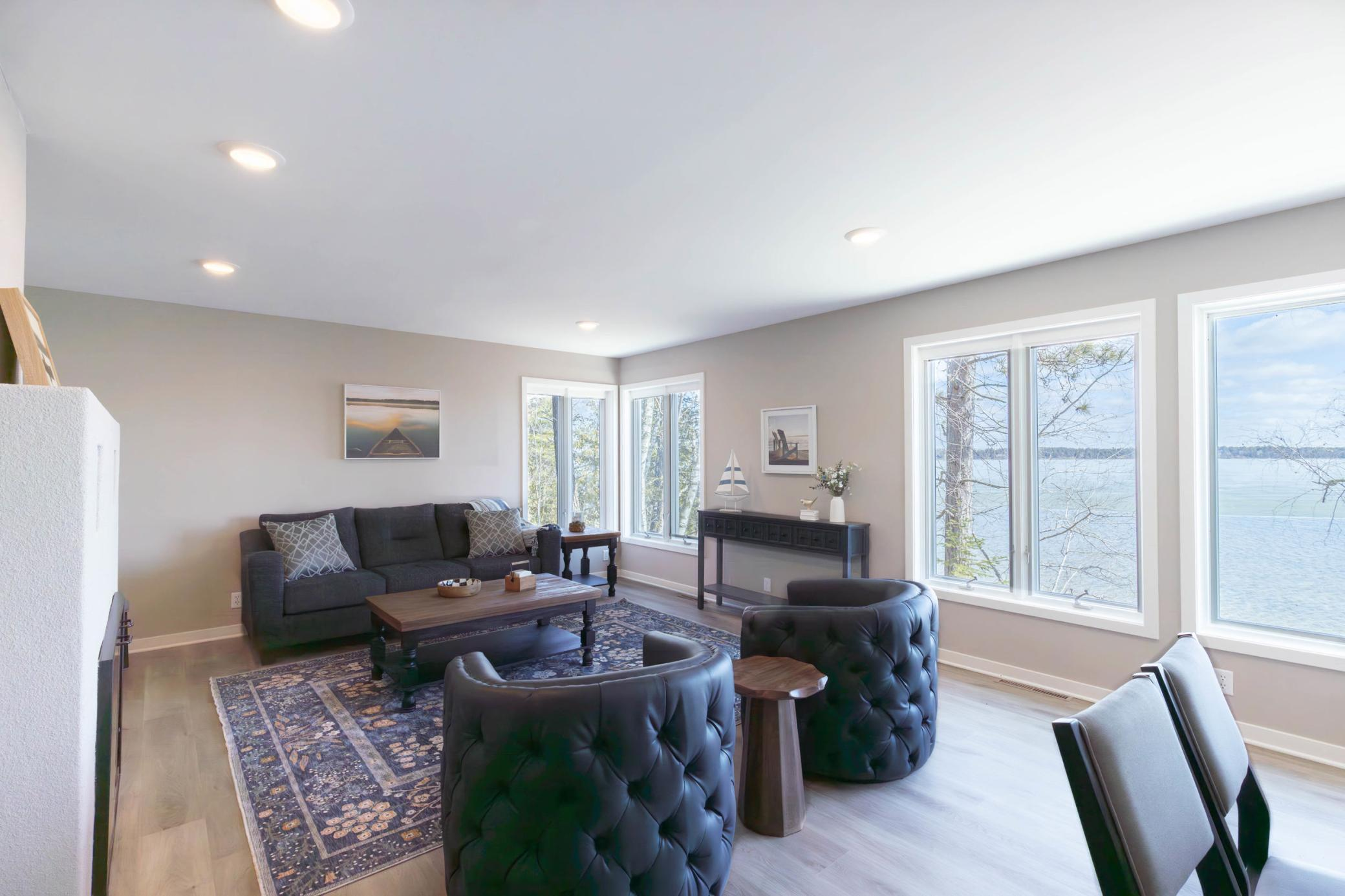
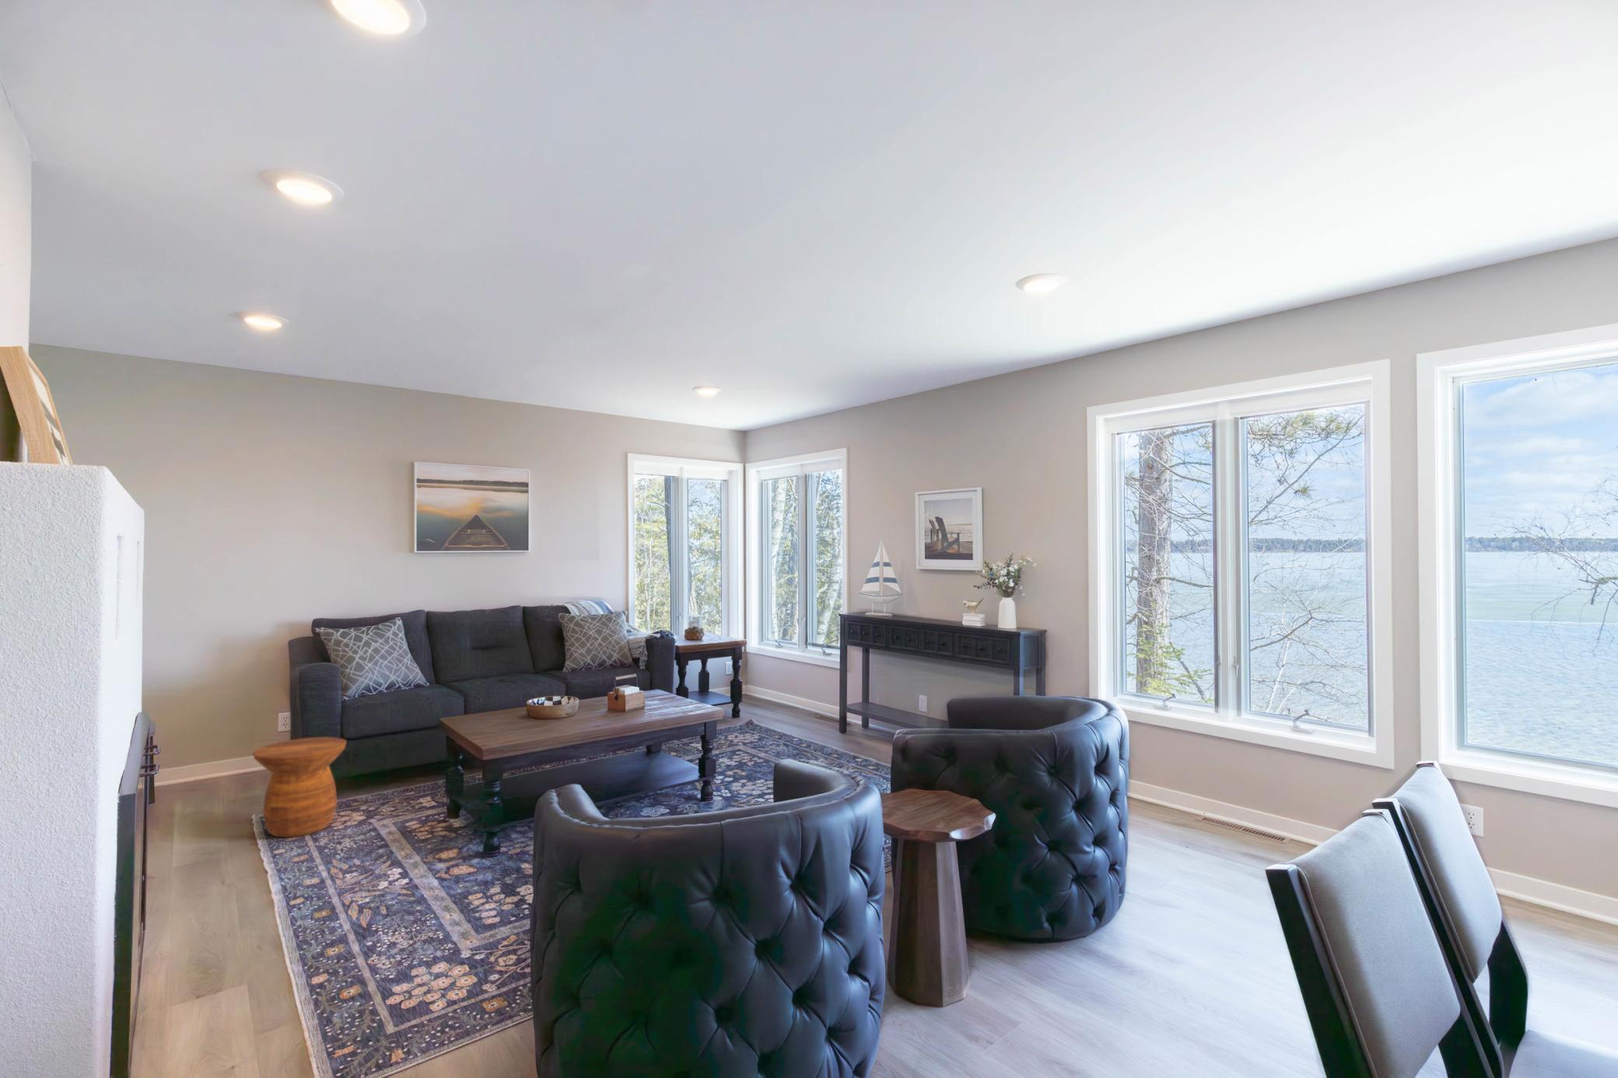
+ side table (301, 787)
